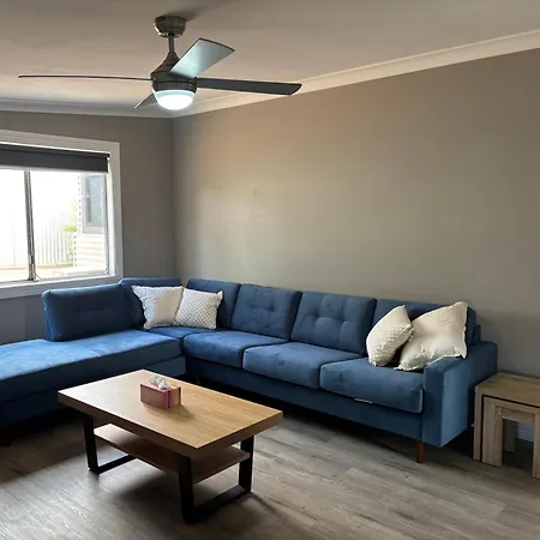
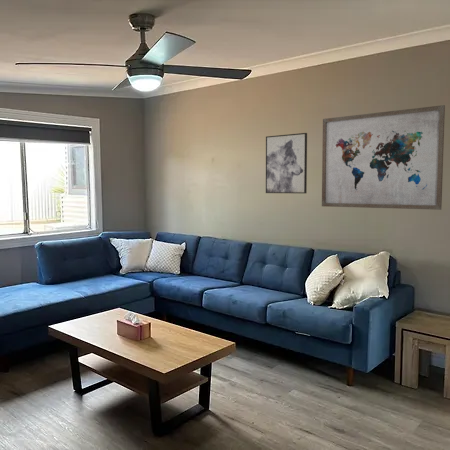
+ wall art (377, 160)
+ wall art (285, 164)
